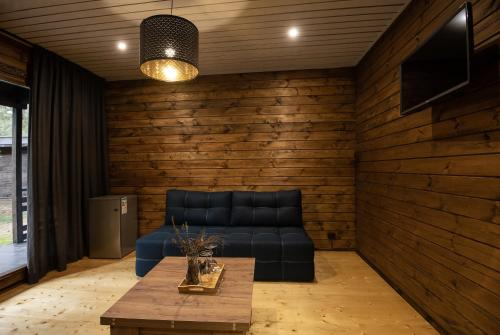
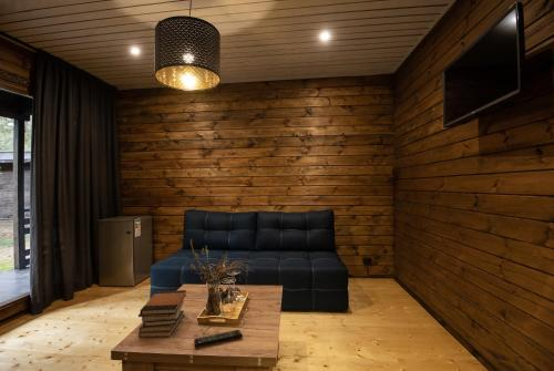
+ remote control (218, 338)
+ book stack (164, 311)
